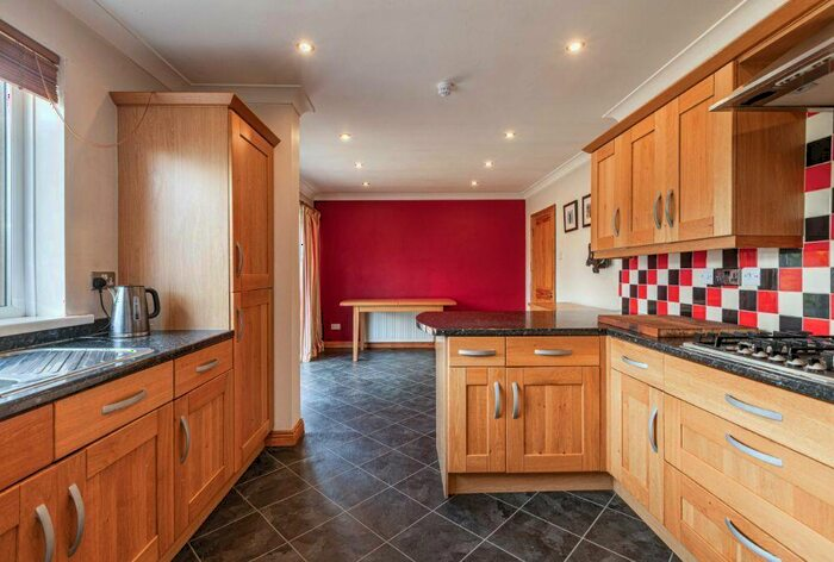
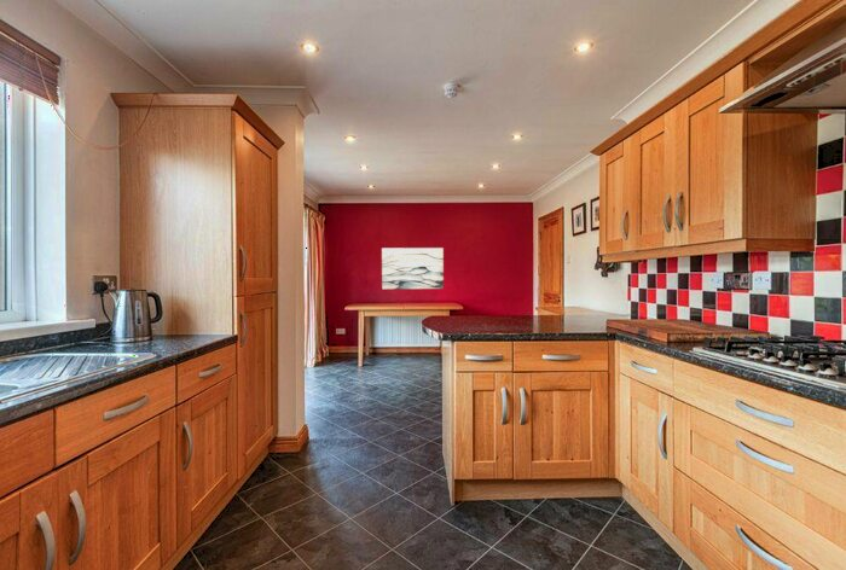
+ wall art (412, 268)
